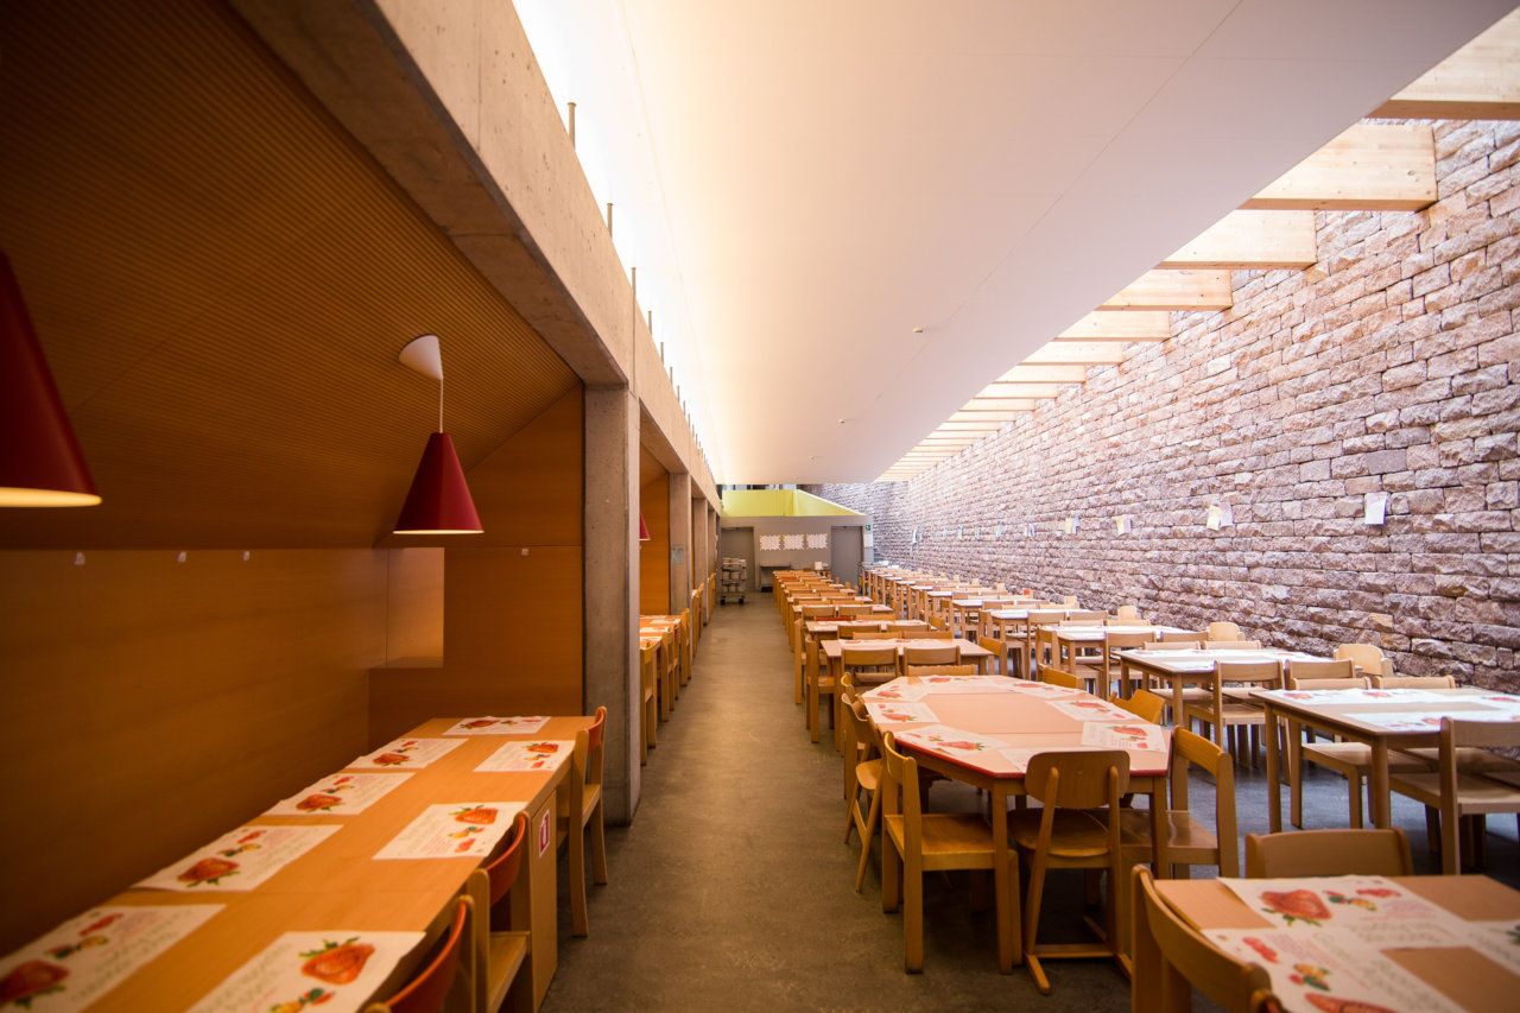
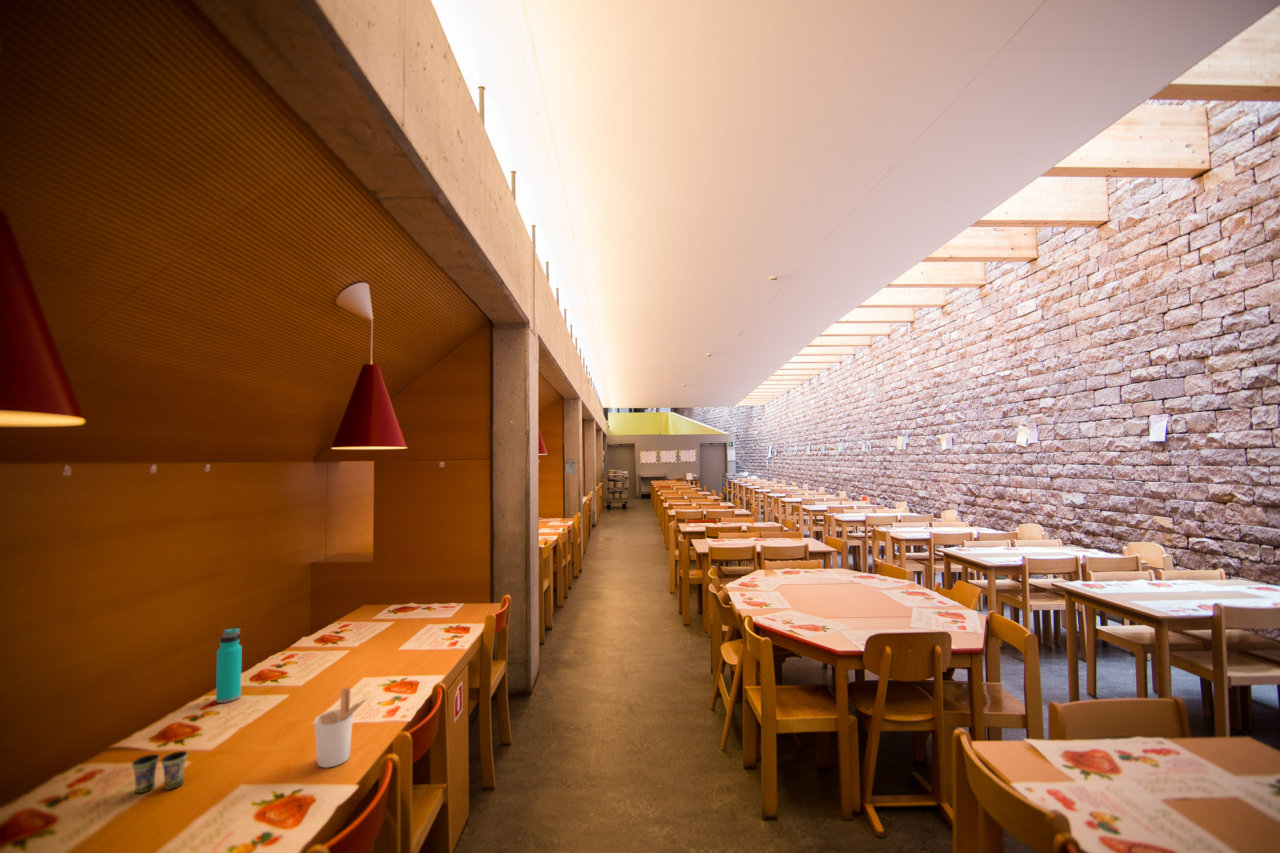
+ water bottle (229, 663)
+ utensil holder (342, 727)
+ cup (155, 772)
